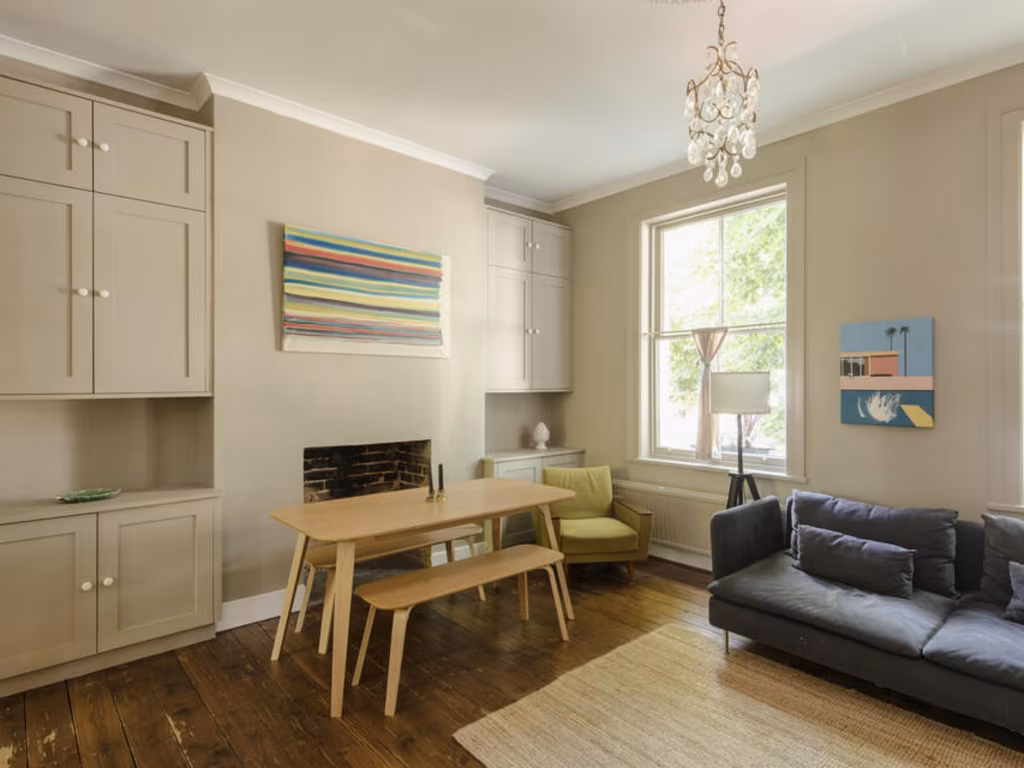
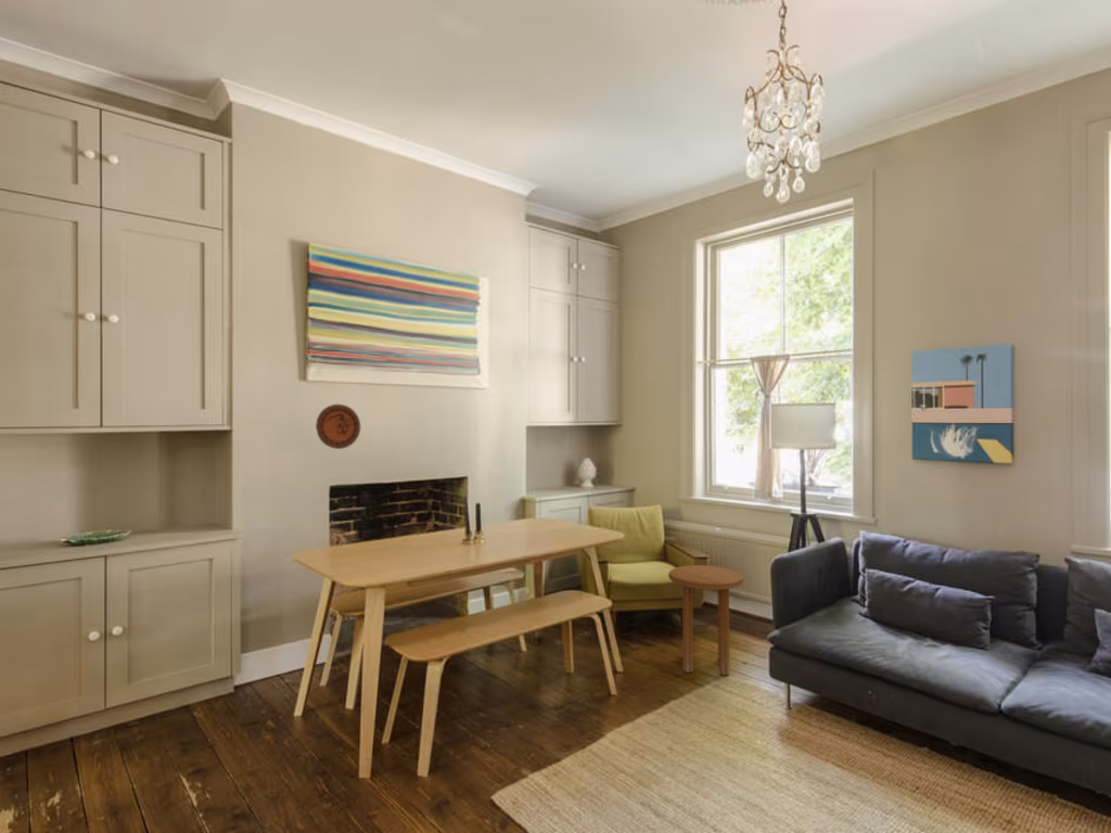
+ side table (692, 619)
+ decorative plate (339, 426)
